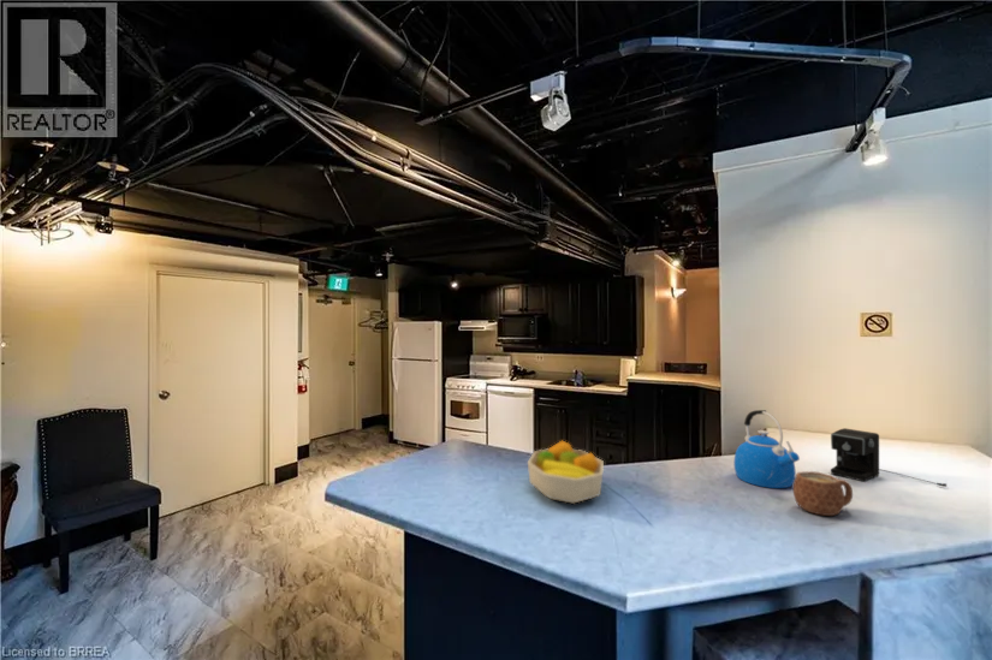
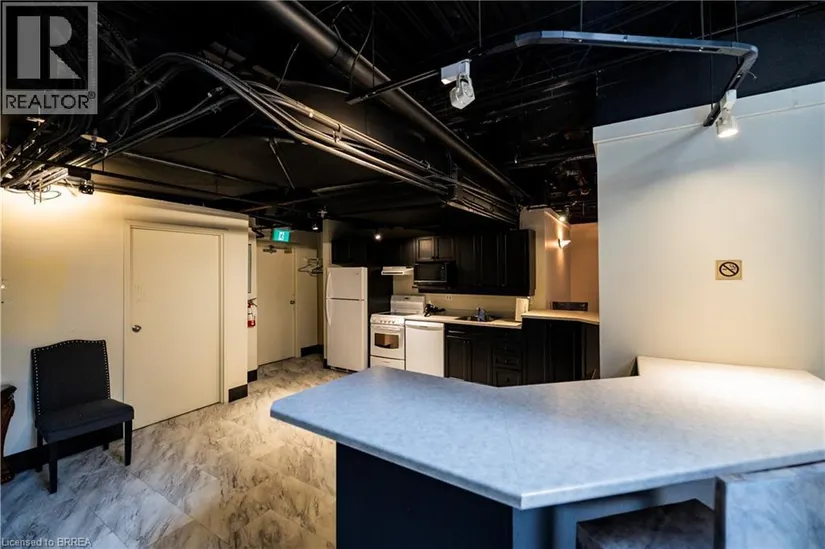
- fruit bowl (565, 469)
- kettle (768, 446)
- mug (825, 493)
- coffee maker (878, 458)
